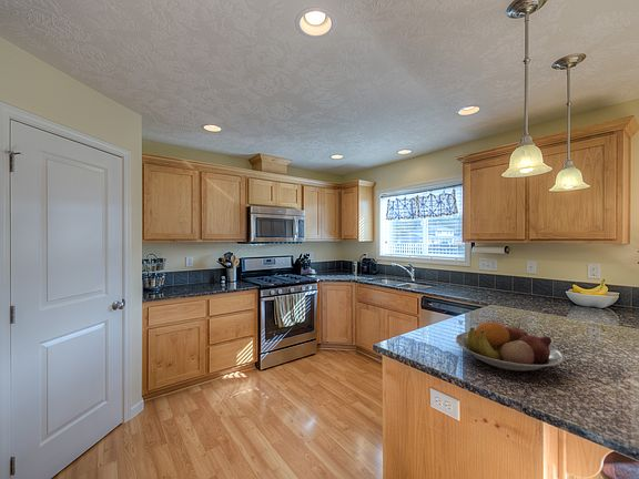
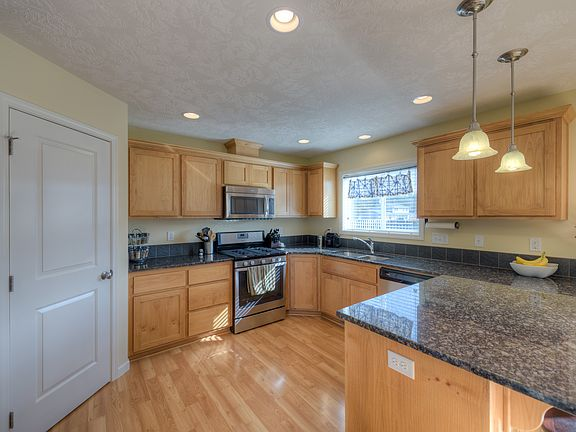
- fruit bowl (505, 342)
